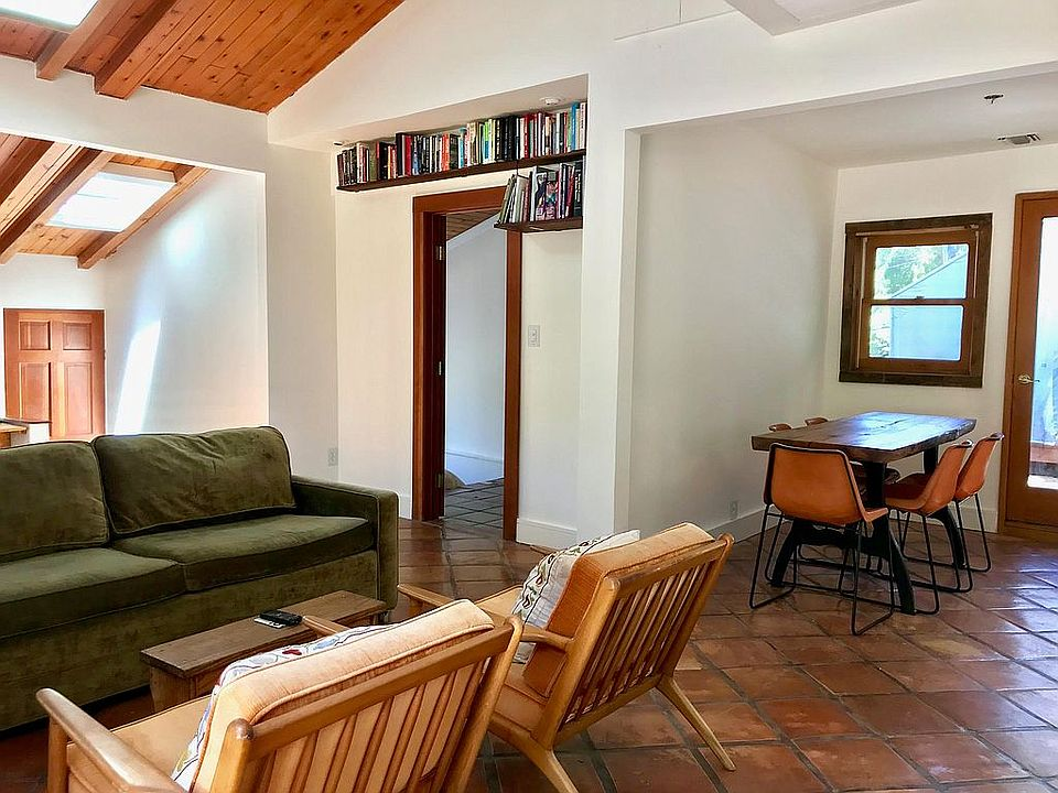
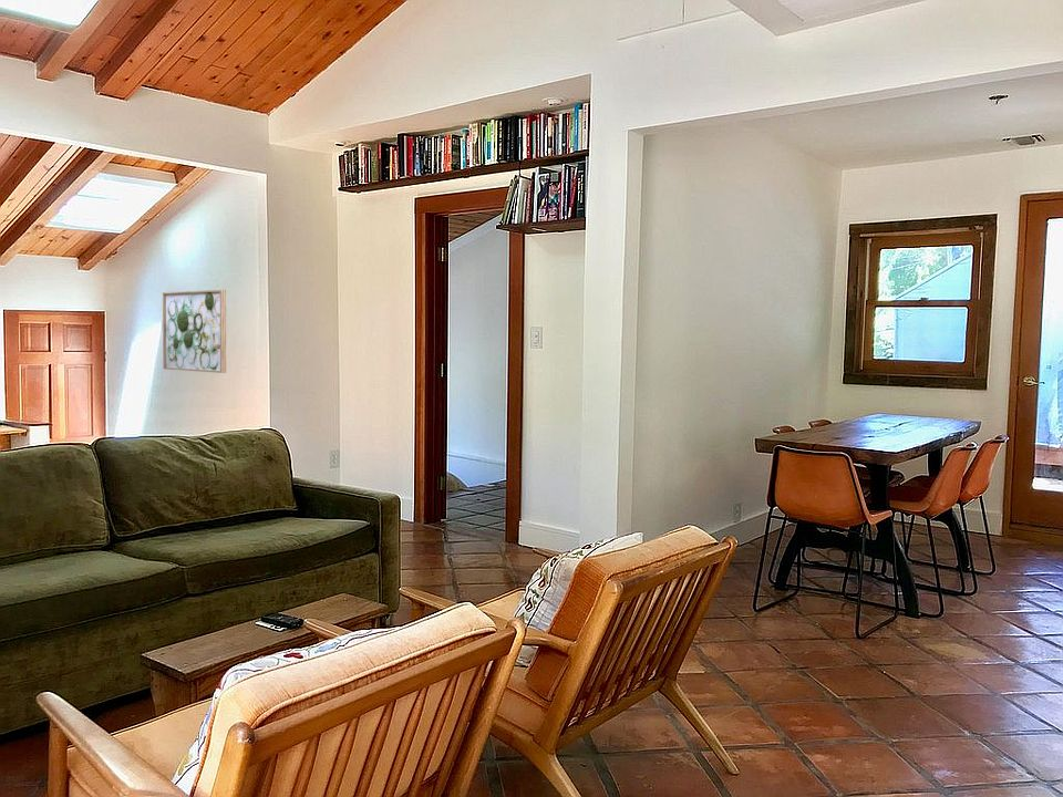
+ wall art (192, 331)
